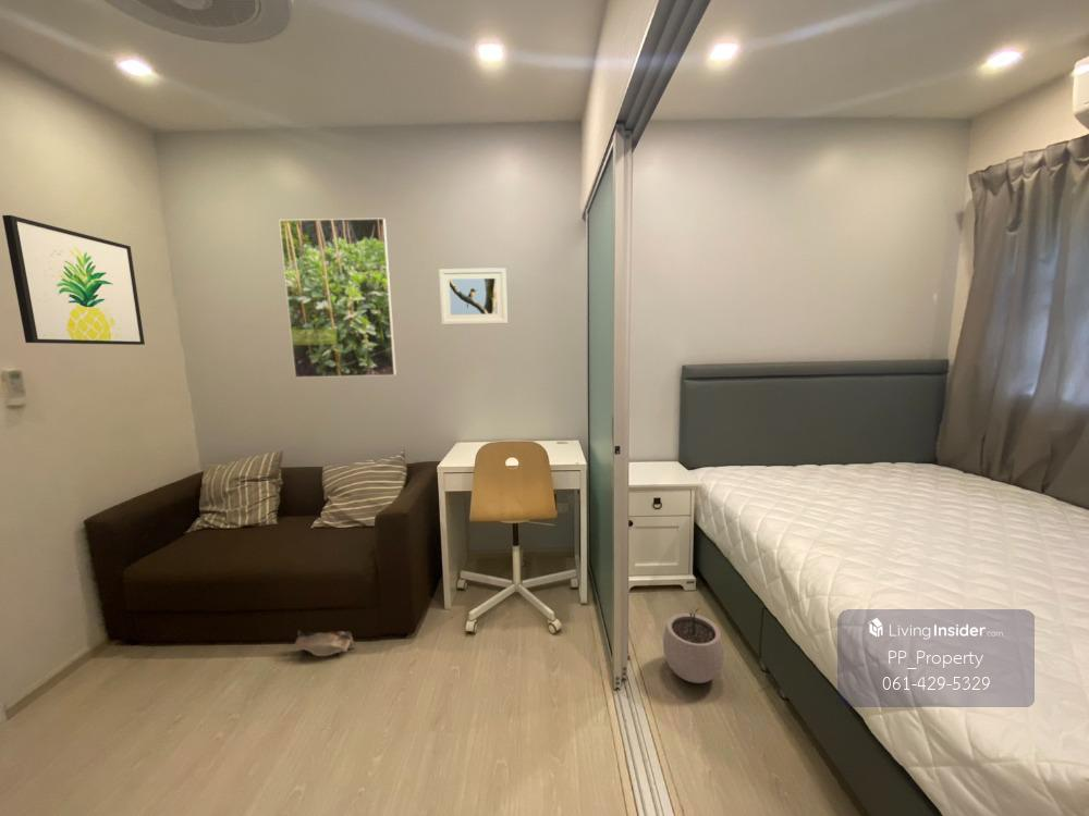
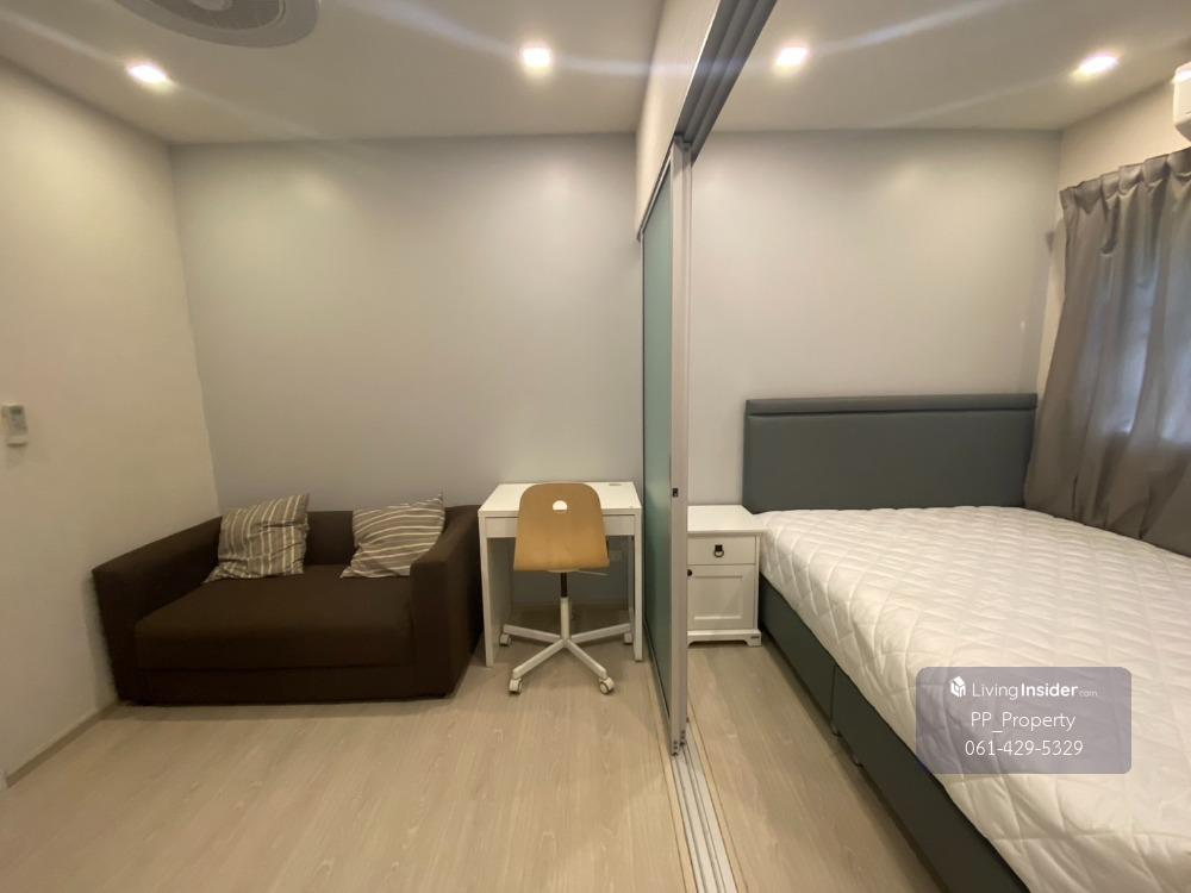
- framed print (339, 299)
- bag (322, 643)
- plant pot (693, 641)
- wall art (83, 288)
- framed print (473, 296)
